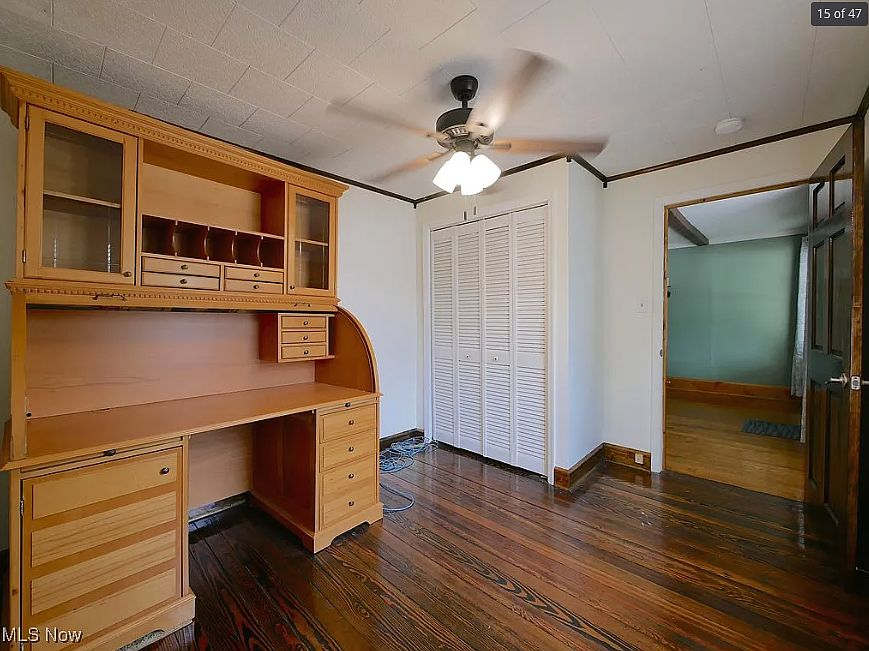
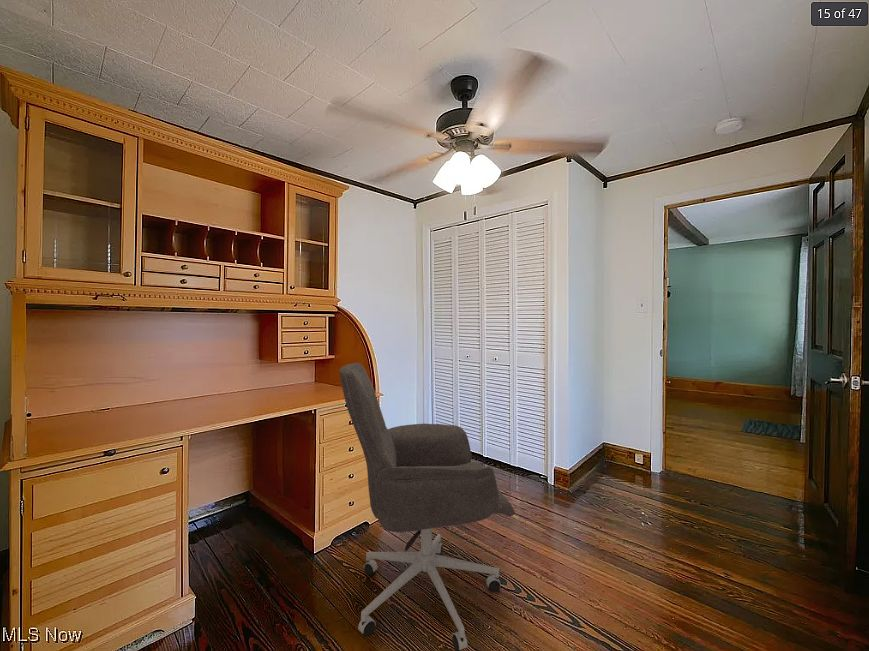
+ office chair (422, 480)
